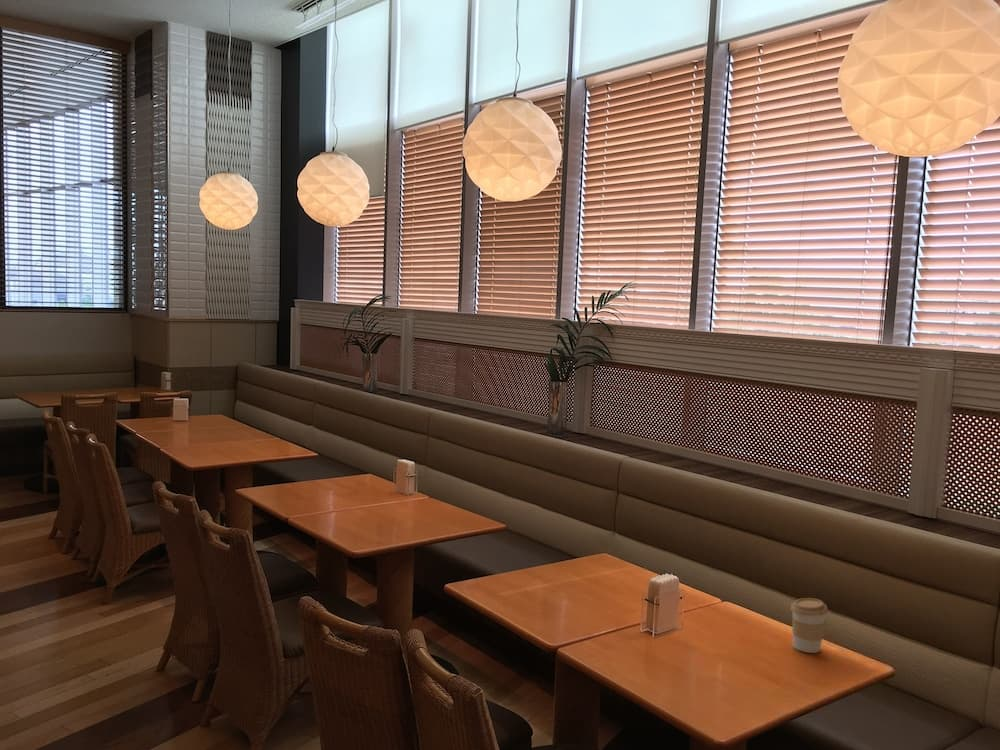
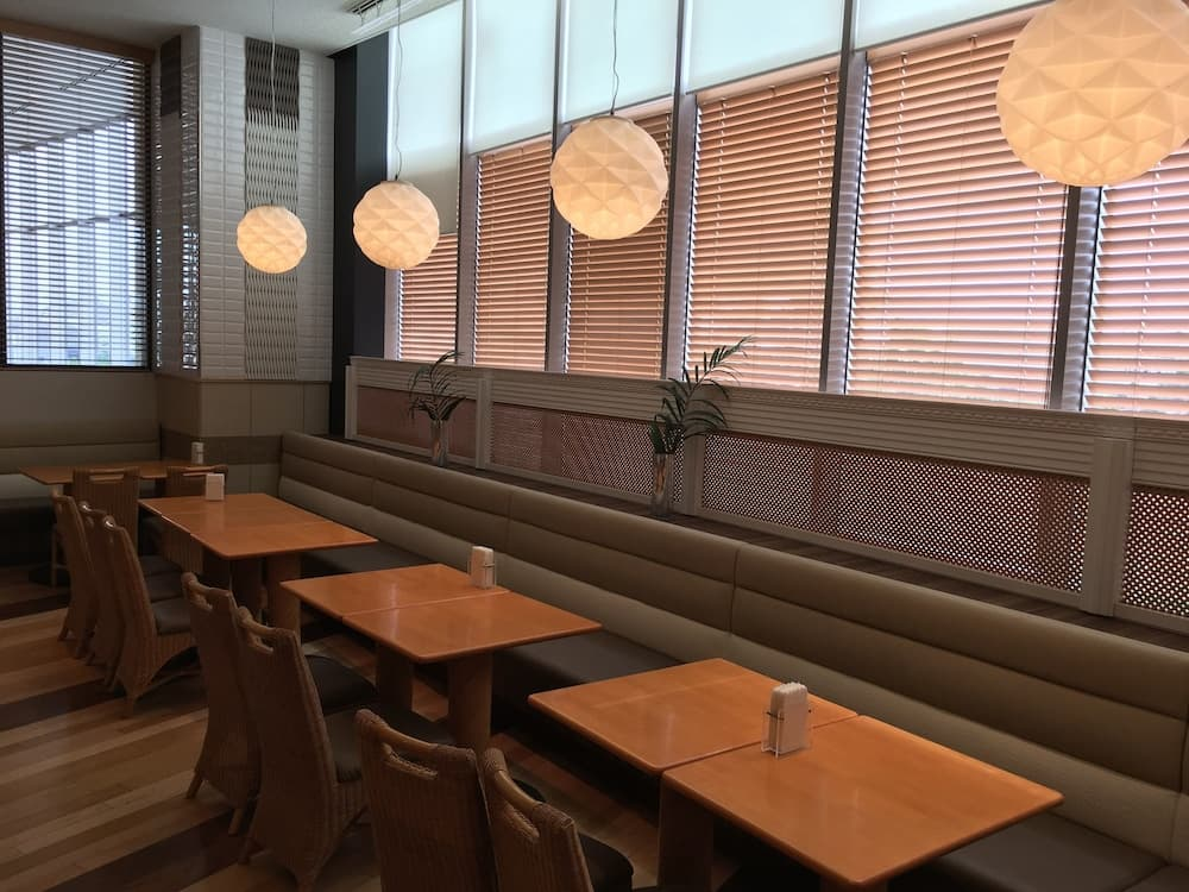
- coffee cup (808, 624)
